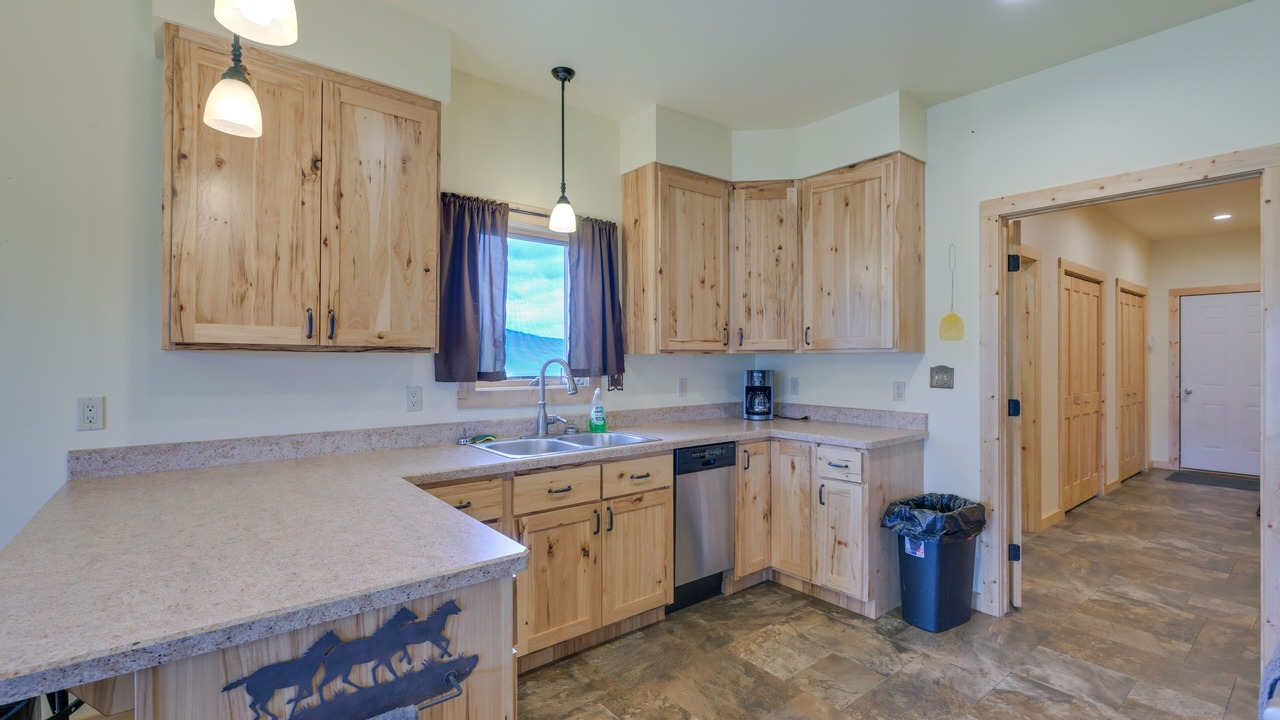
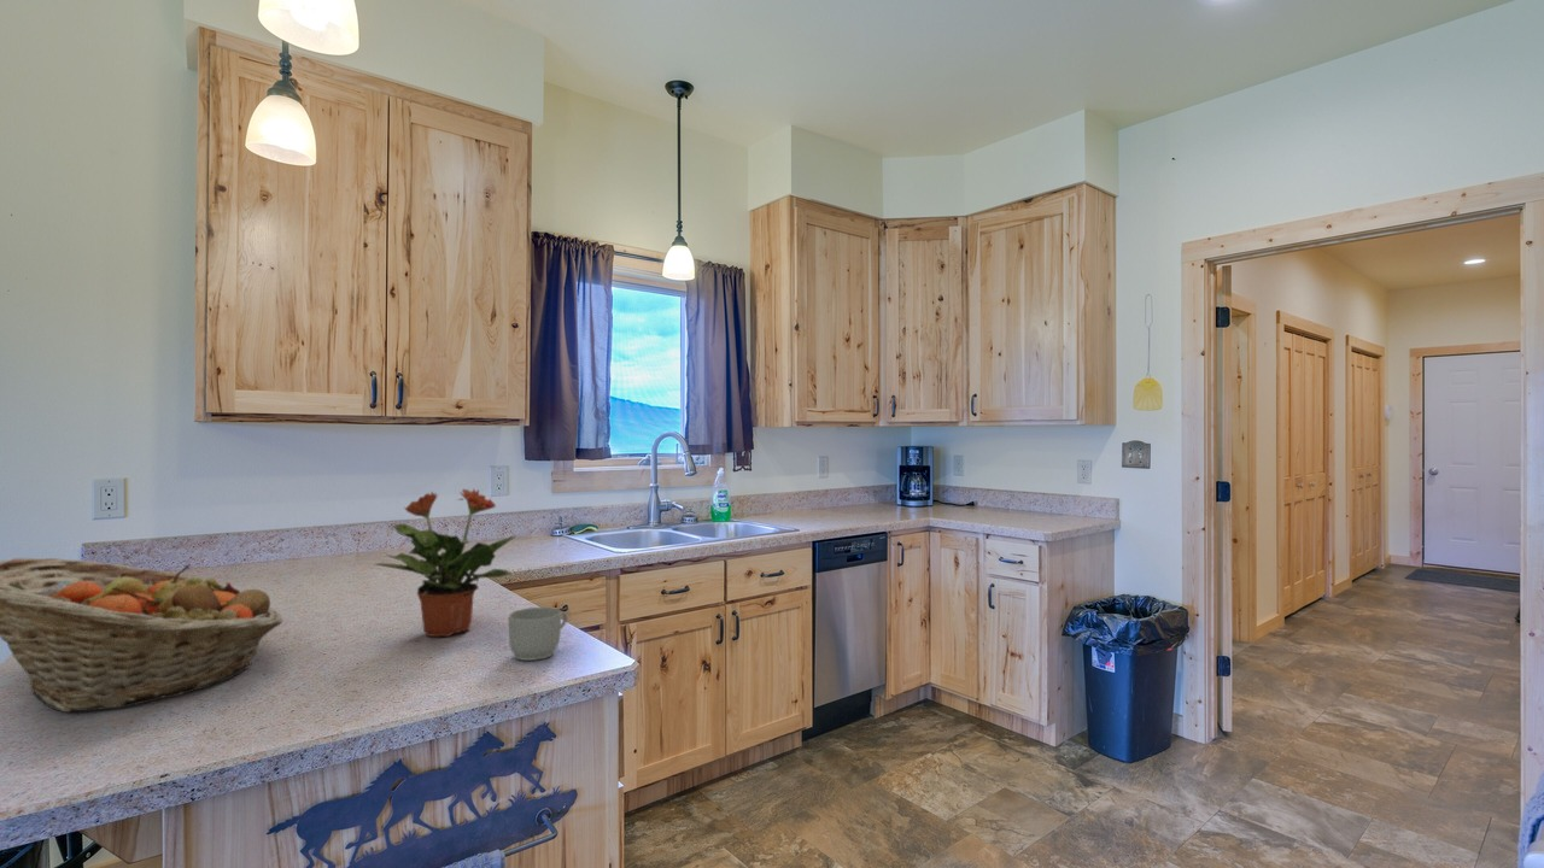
+ potted plant (448, 559)
+ mug (540, 632)
+ fruit basket (136, 615)
